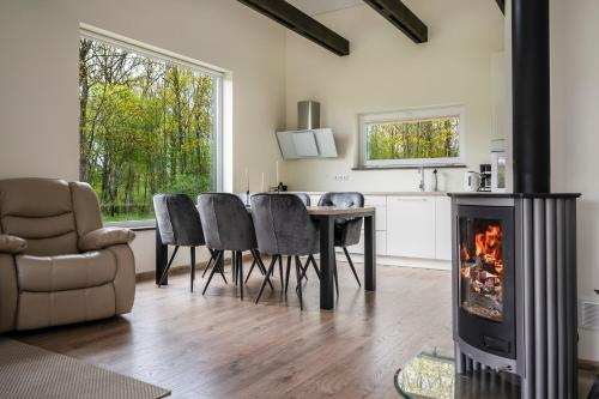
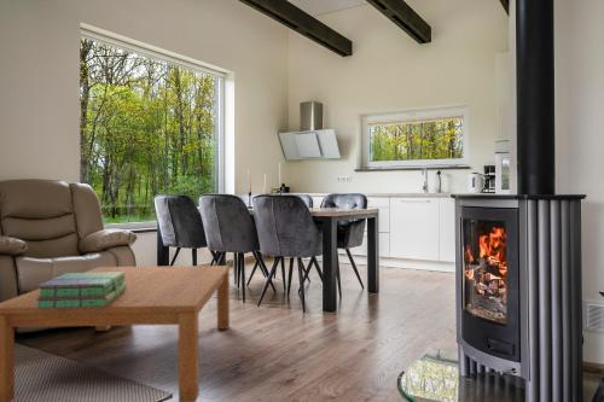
+ stack of books (85, 287)
+ coffee table (137, 319)
